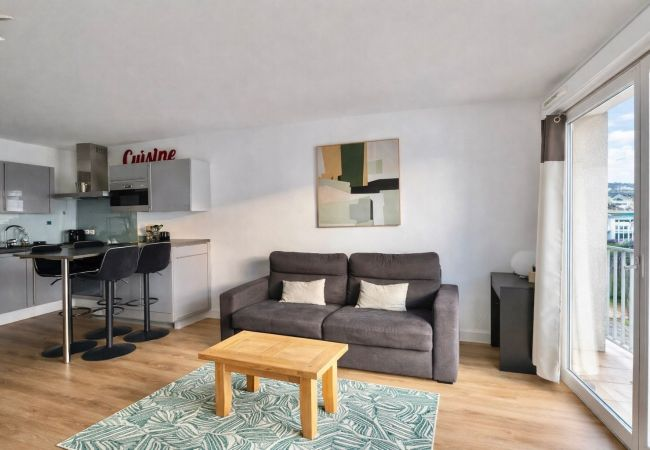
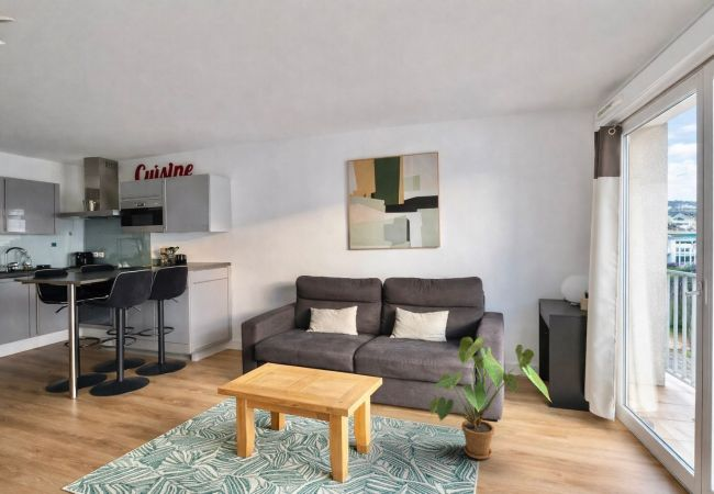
+ house plant (486, 394)
